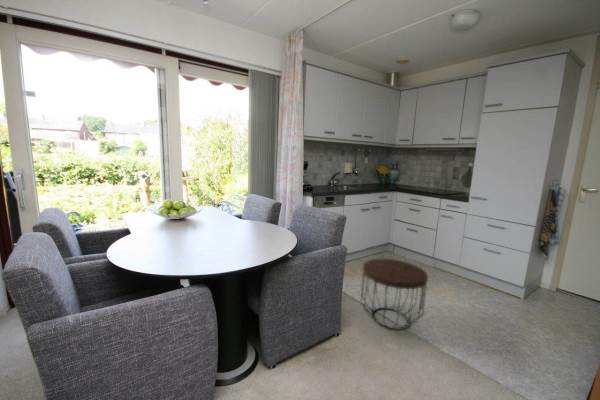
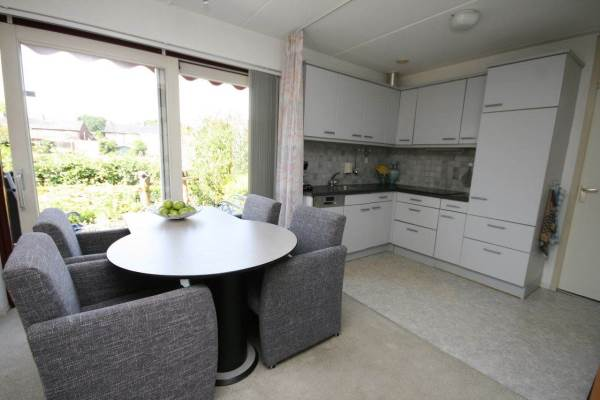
- side table (395, 296)
